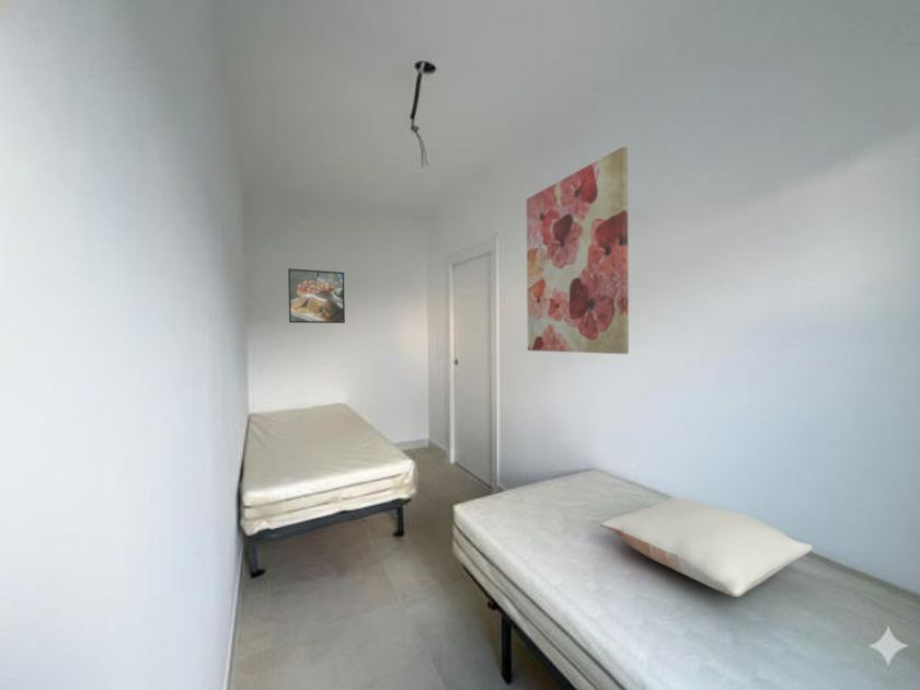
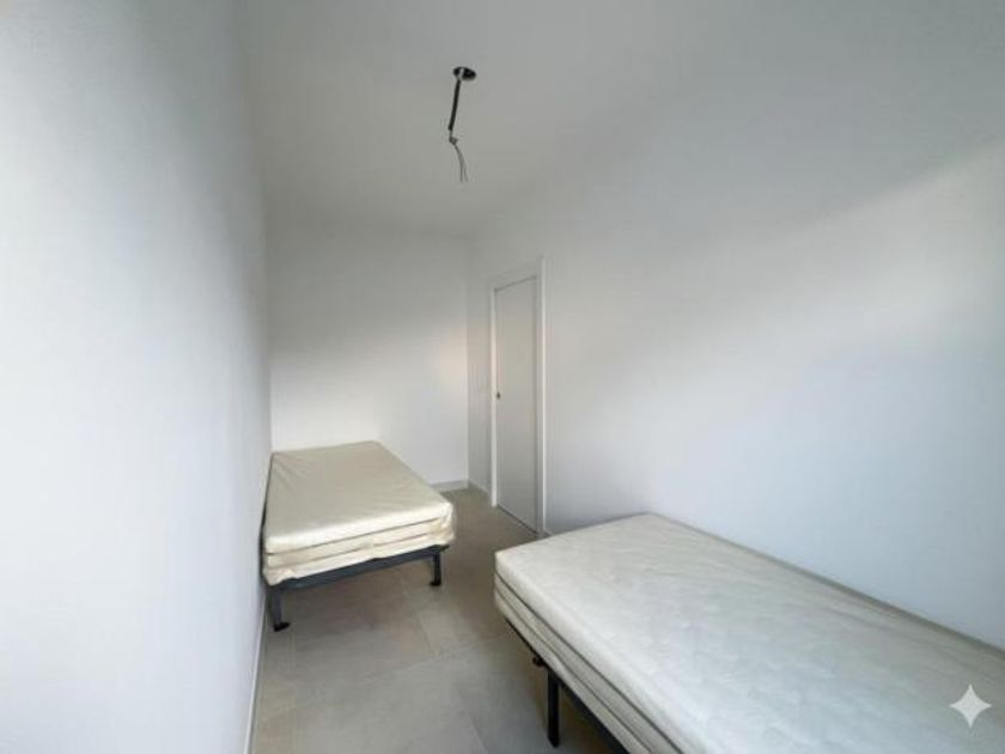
- wall art (570, 264)
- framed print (317, 297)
- pillow (698, 536)
